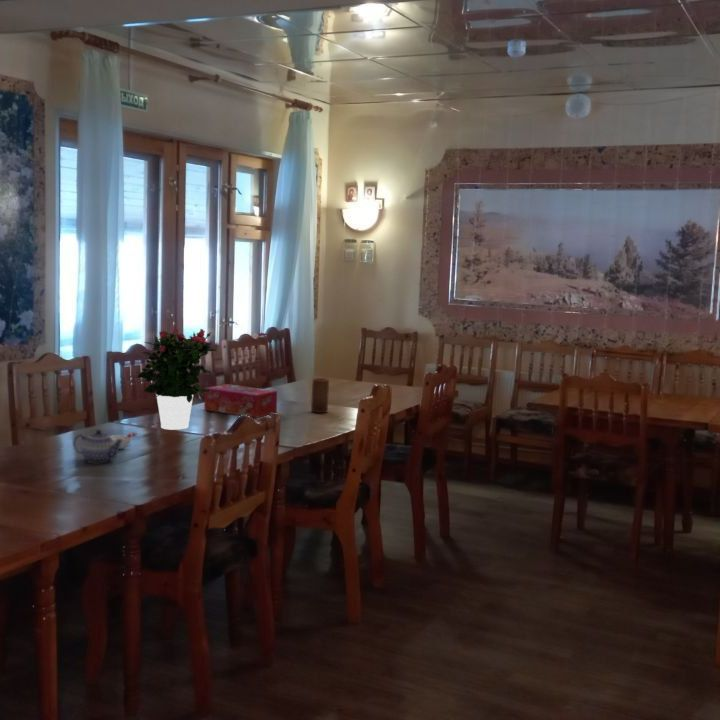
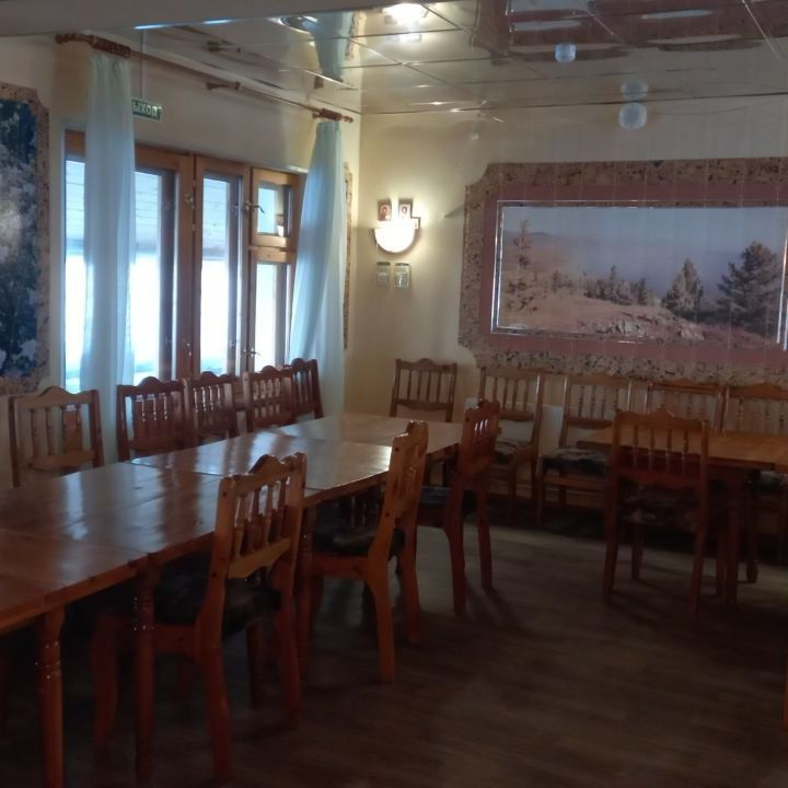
- teapot (98, 445)
- potted flower (177, 378)
- candle (319, 395)
- tissue box (240, 400)
- cup (122, 441)
